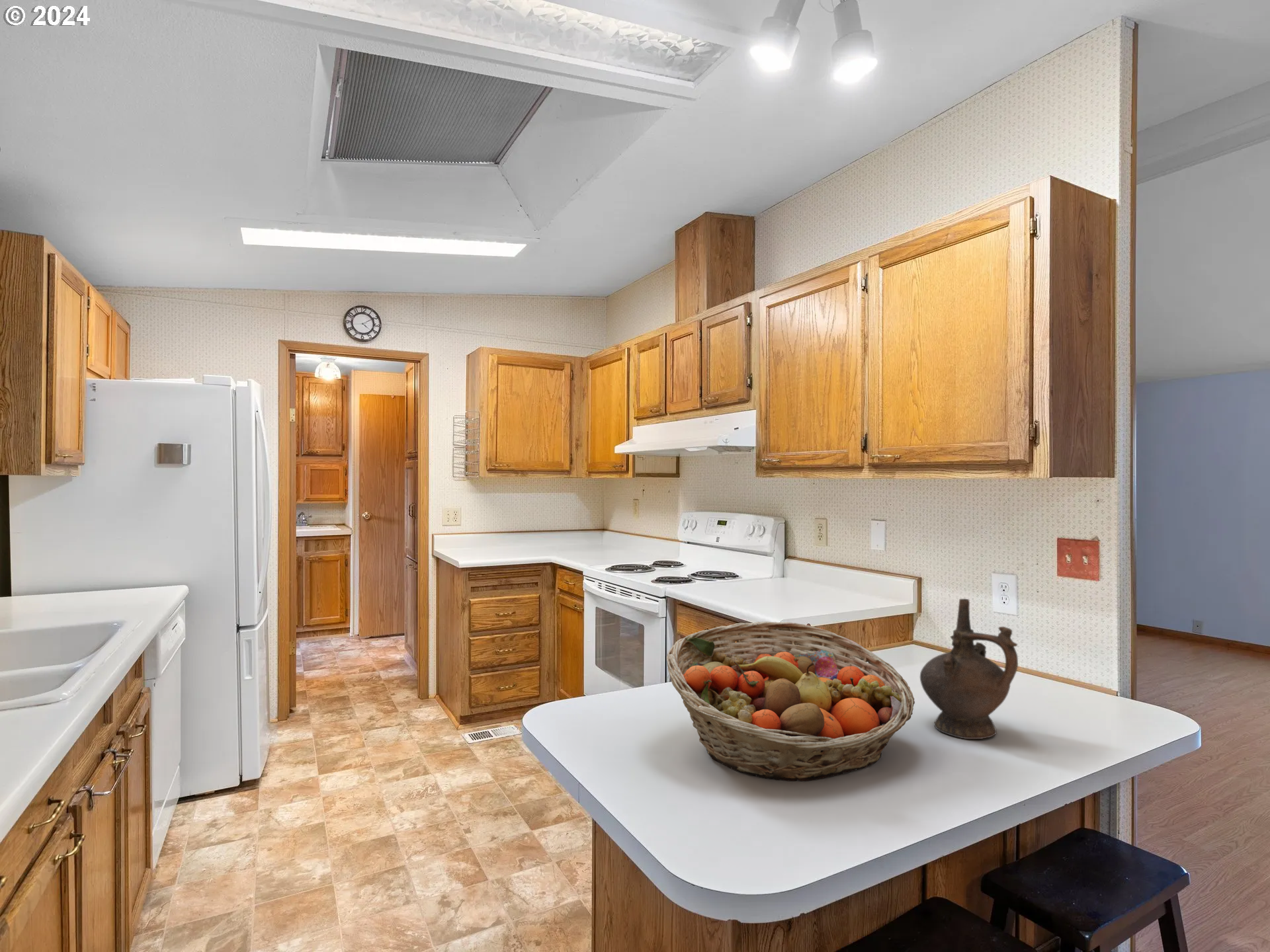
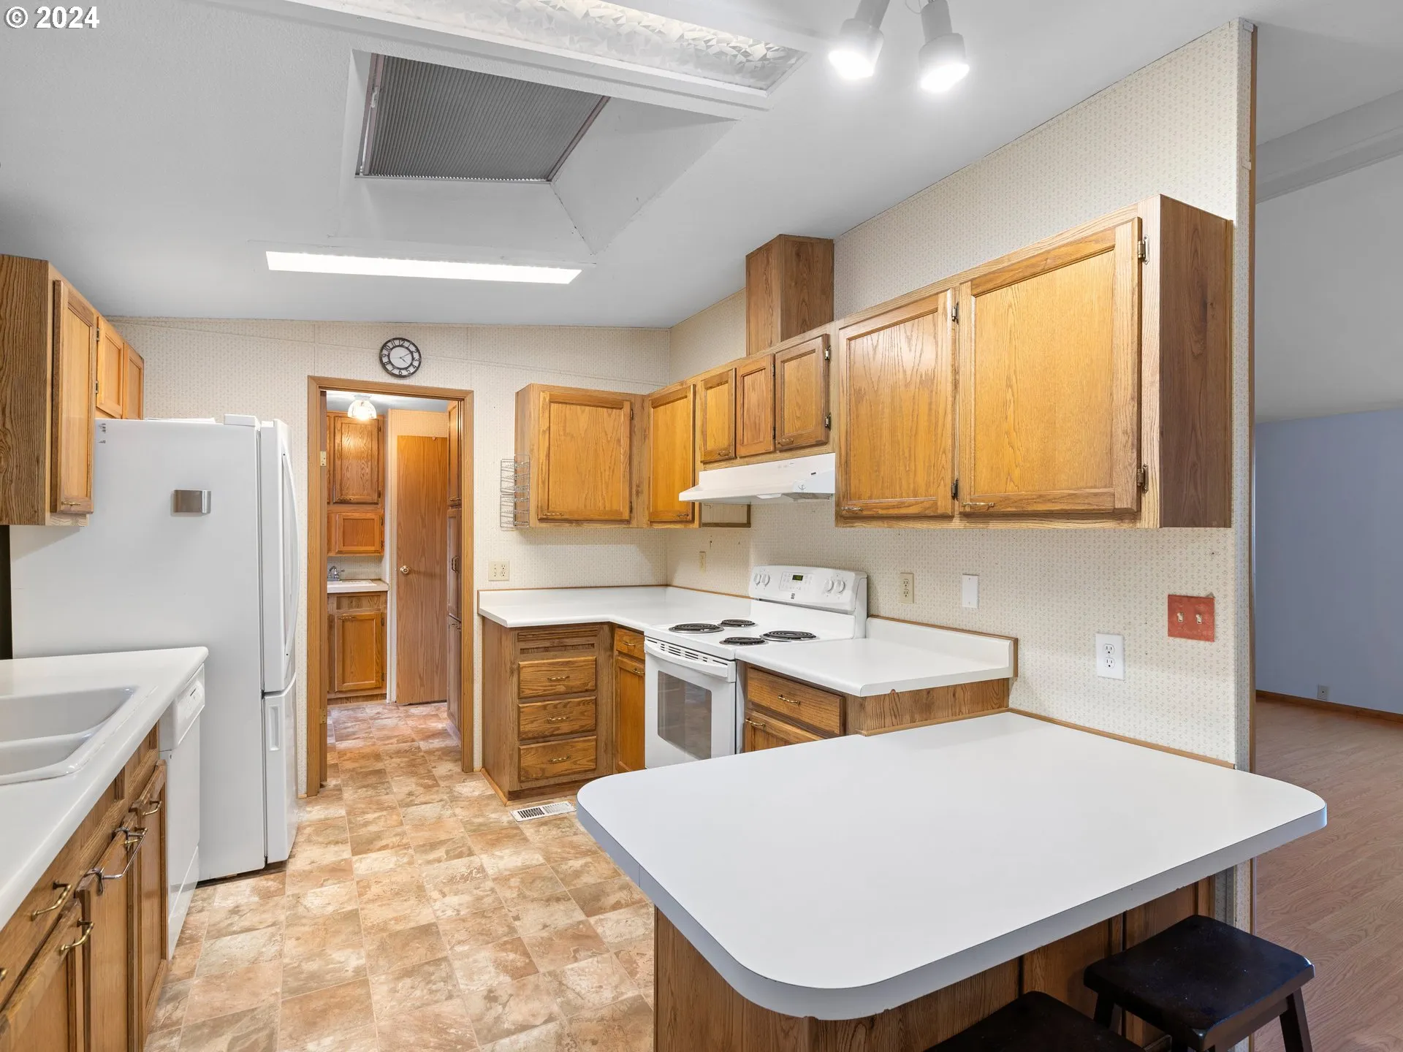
- ceremonial vessel (969, 665)
- fruit basket (787, 694)
